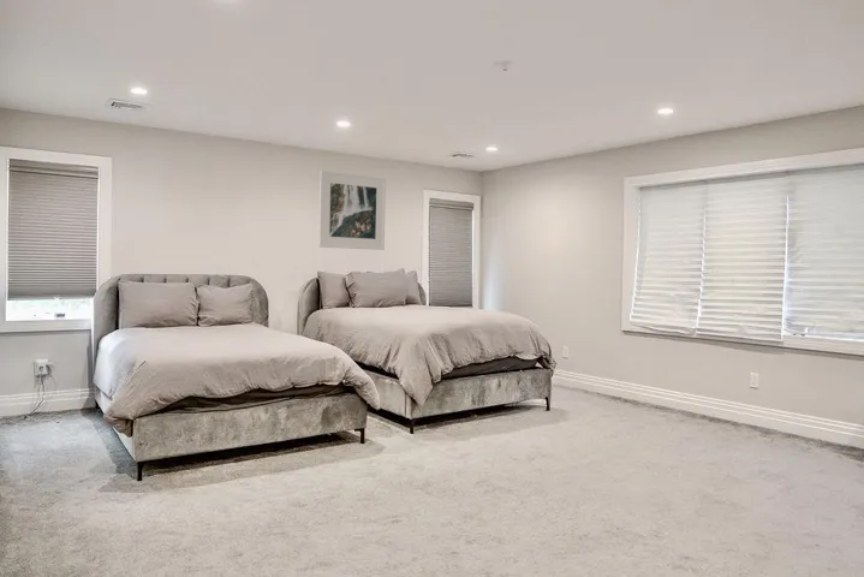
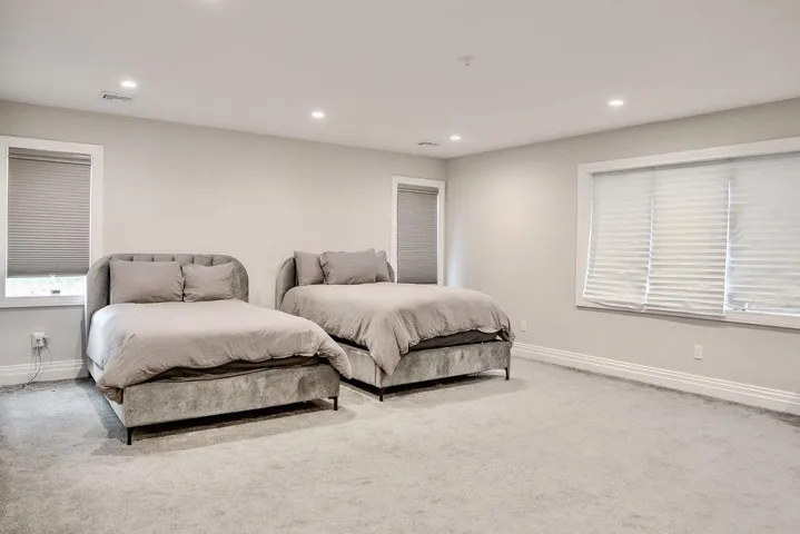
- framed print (353, 212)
